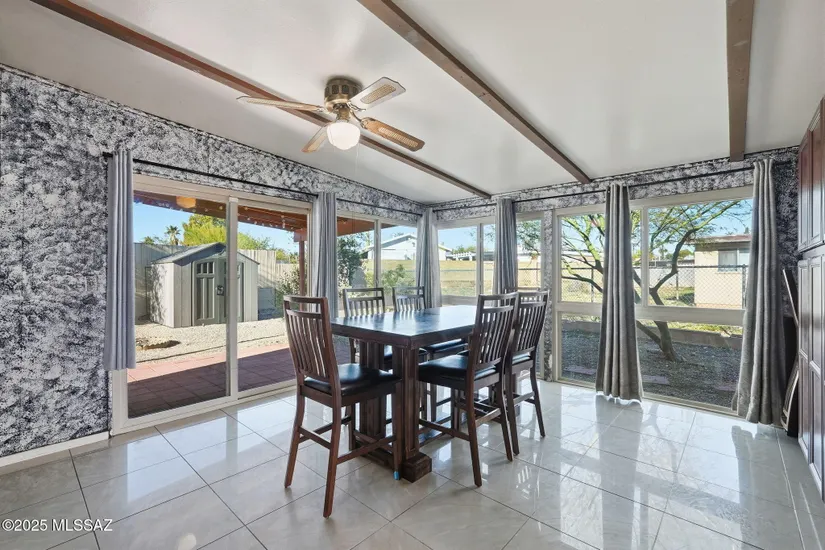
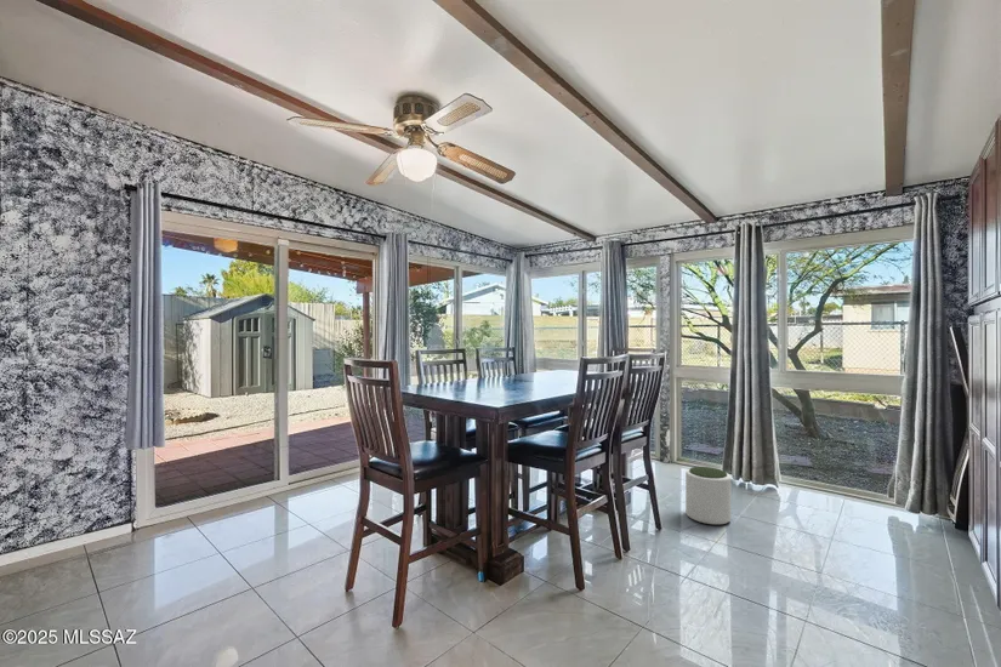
+ plant pot (707, 494)
